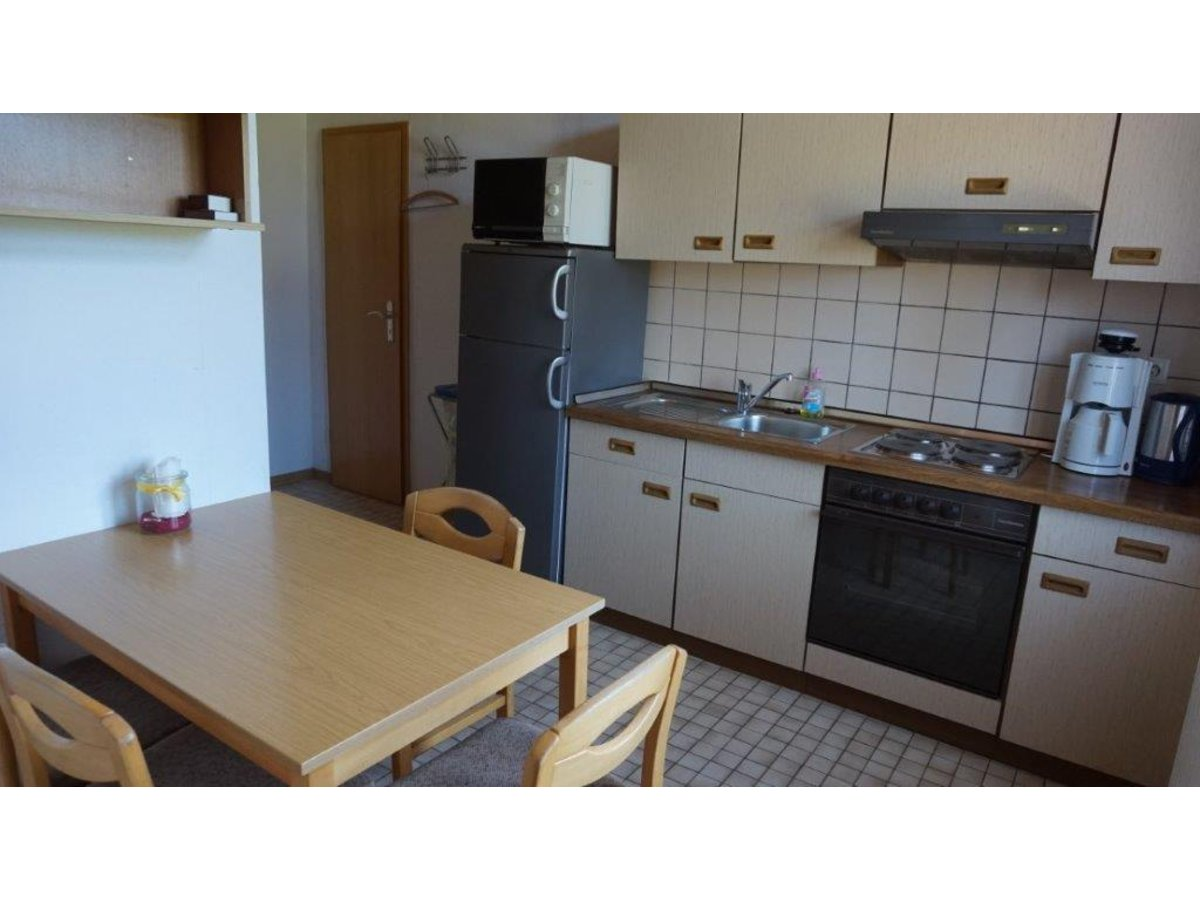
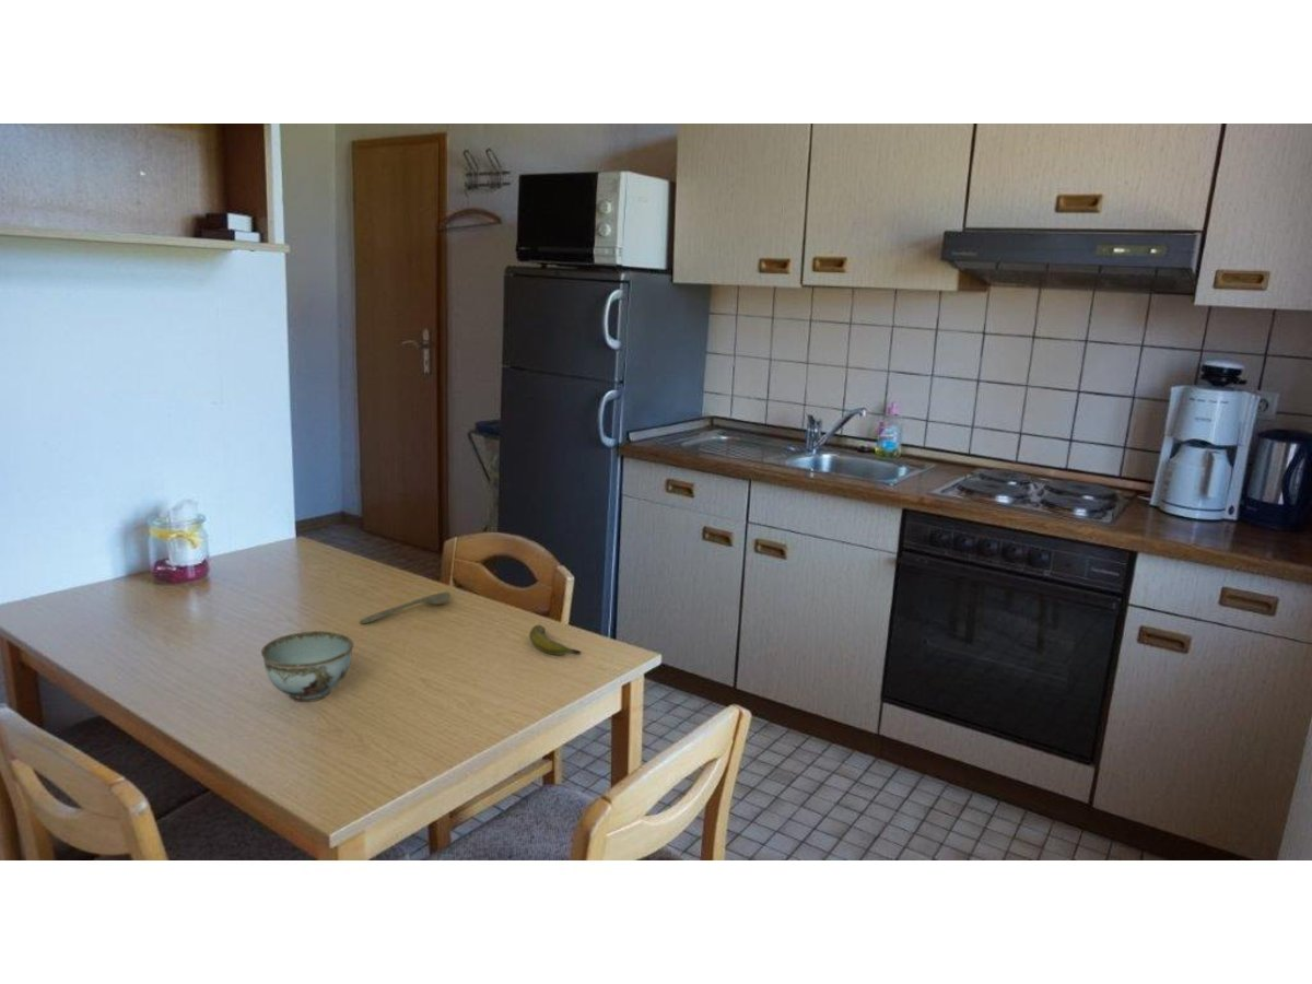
+ bowl (308, 669)
+ spoon (406, 607)
+ banana (551, 640)
